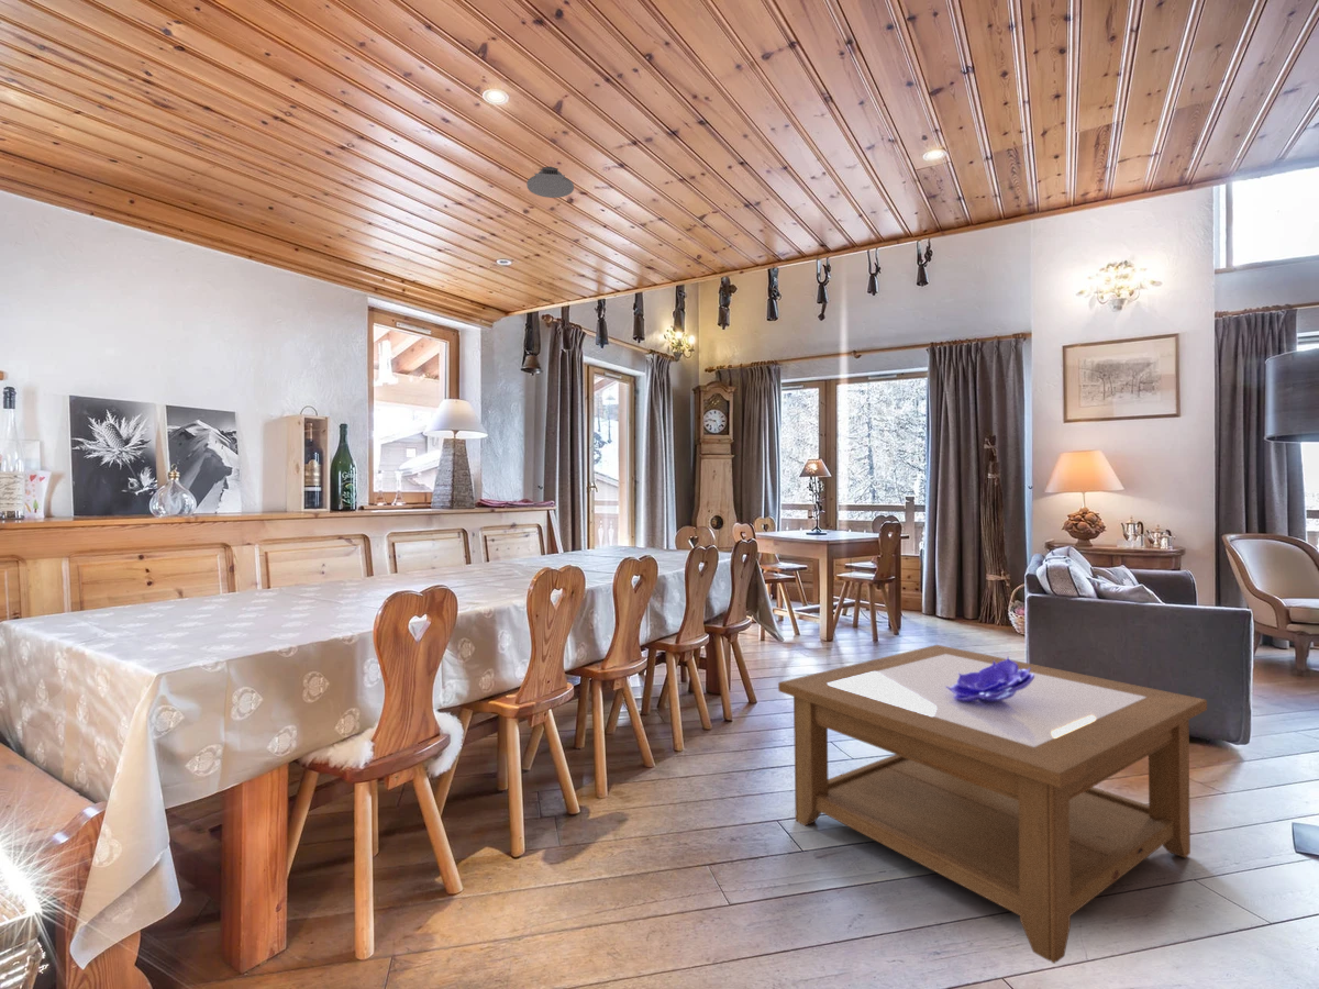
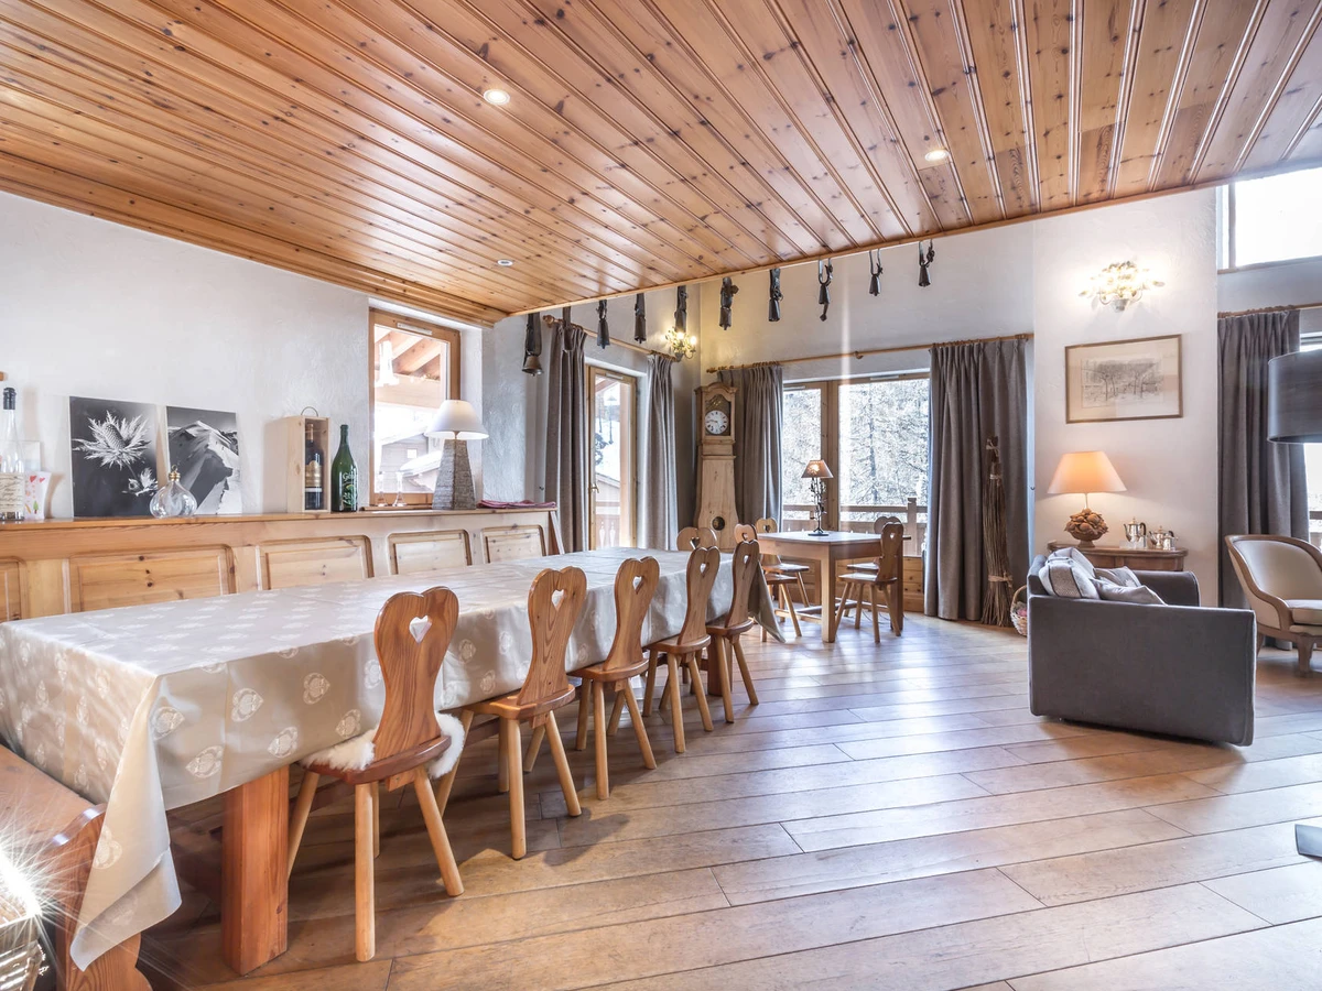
- coffee table (980, 763)
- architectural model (550, 176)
- decorative bowl (987, 678)
